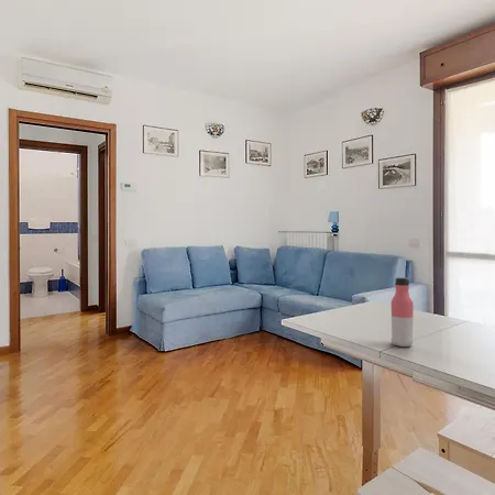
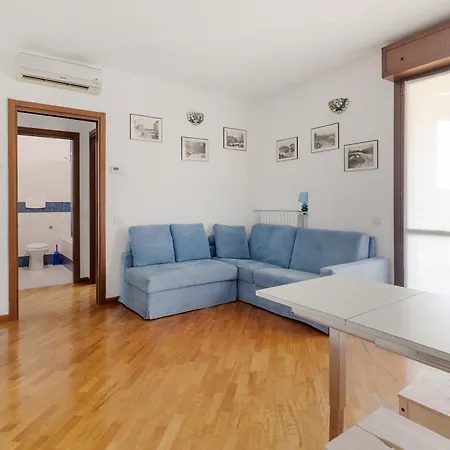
- water bottle (402, 310)
